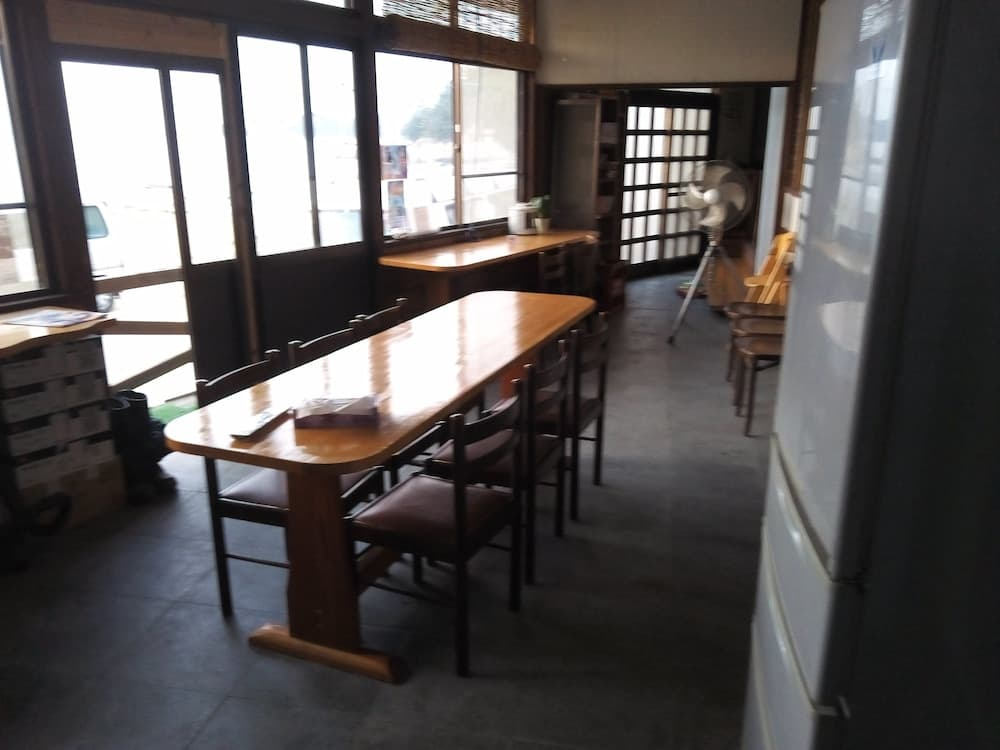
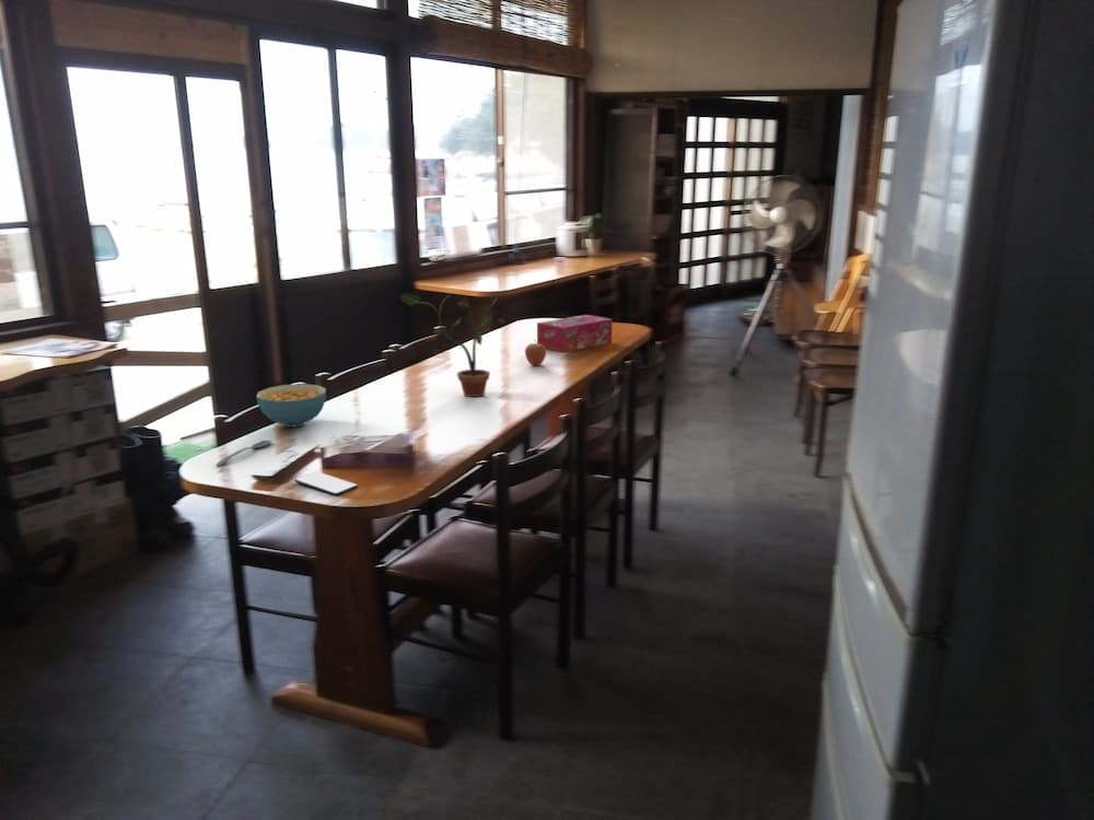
+ potted plant (462, 343)
+ smartphone (326, 483)
+ tissue box (574, 332)
+ cereal bowl (293, 408)
+ spoon (244, 449)
+ fruit (535, 352)
